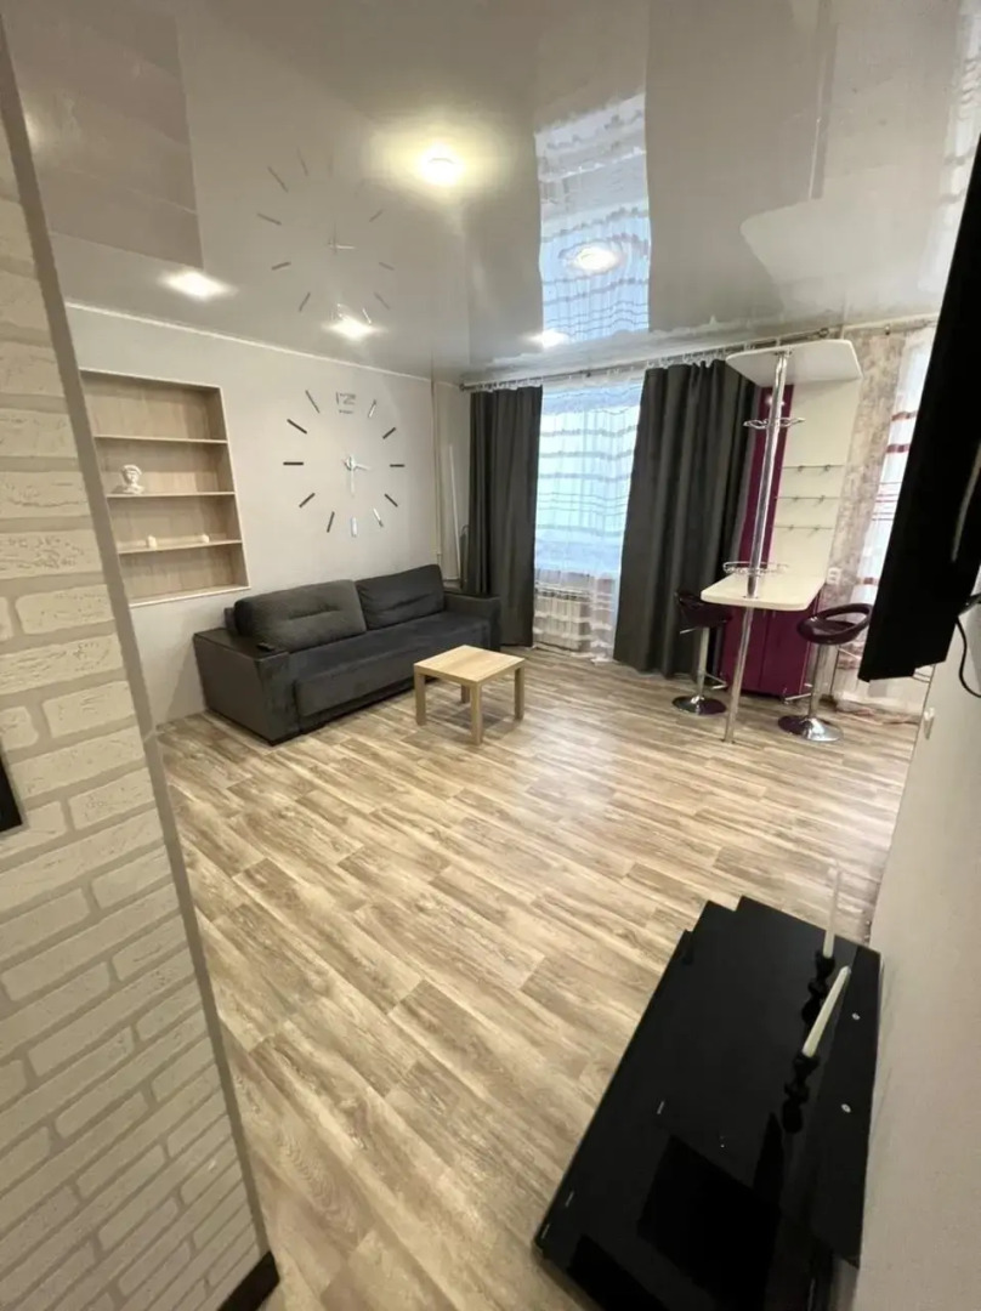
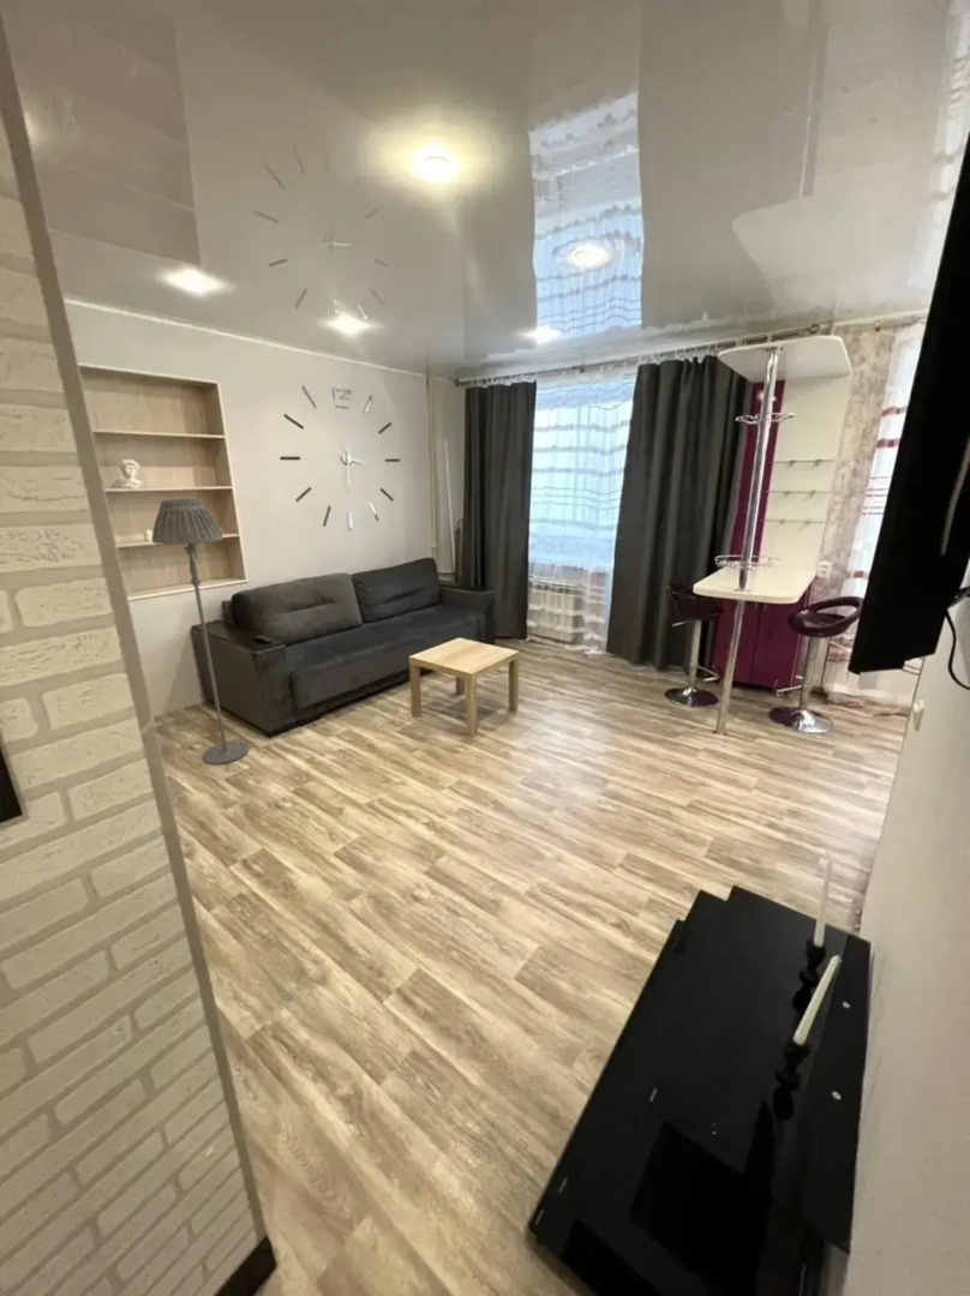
+ floor lamp (205, 636)
